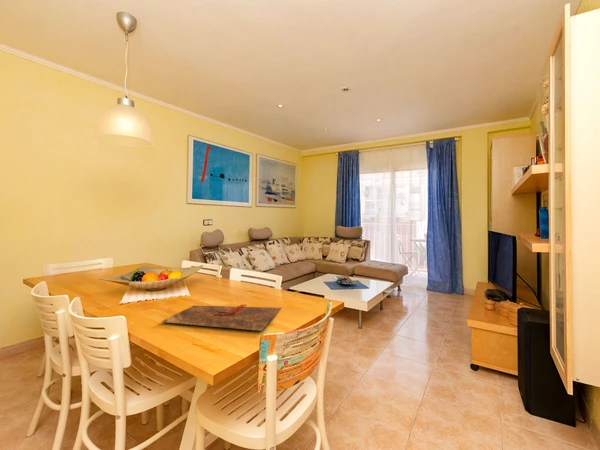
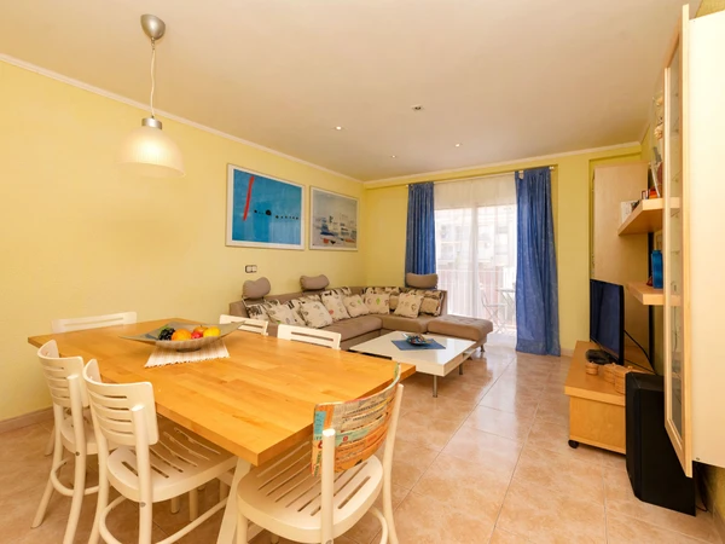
- placemat (232, 309)
